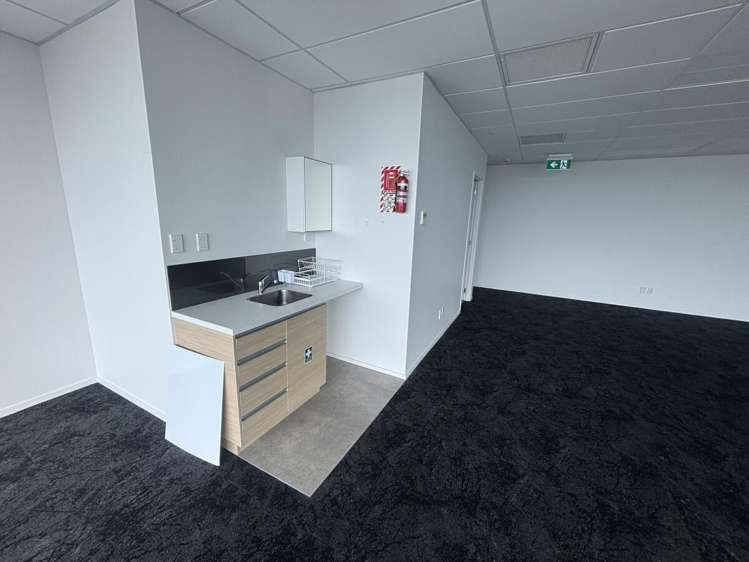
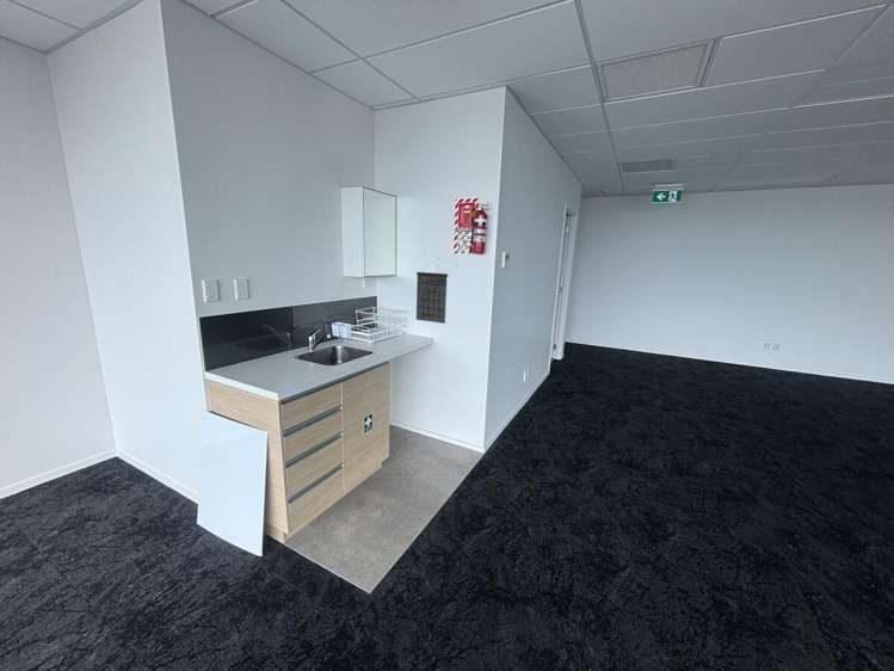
+ calendar (431, 291)
